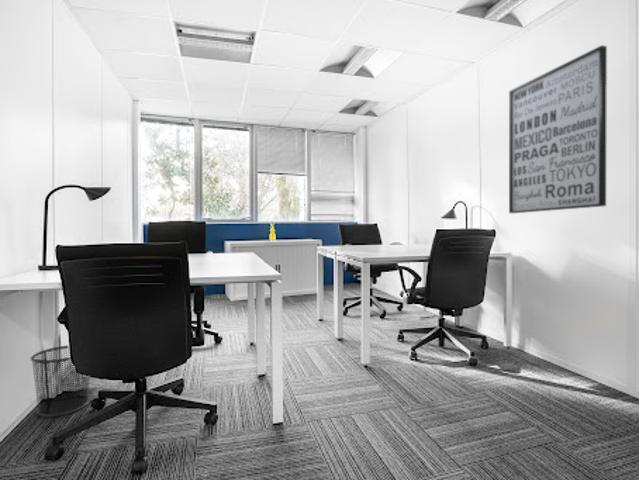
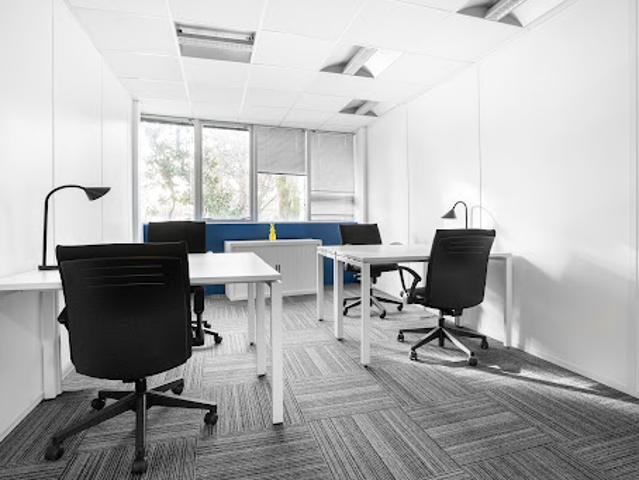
- waste bin (63, 379)
- wall art (551, 141)
